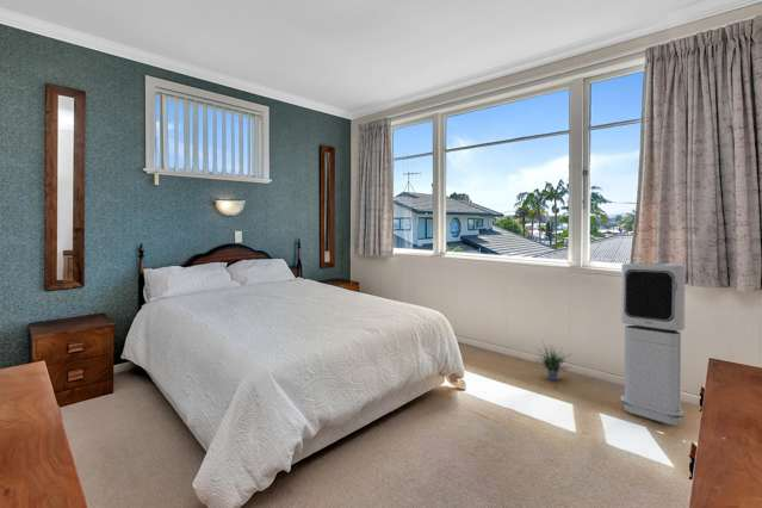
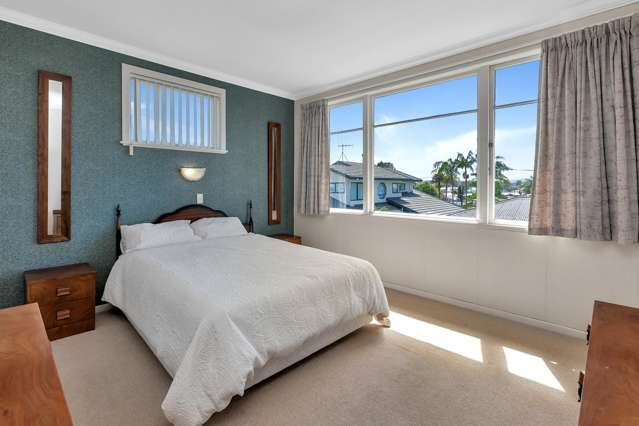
- air purifier (656, 337)
- potted plant (553, 359)
